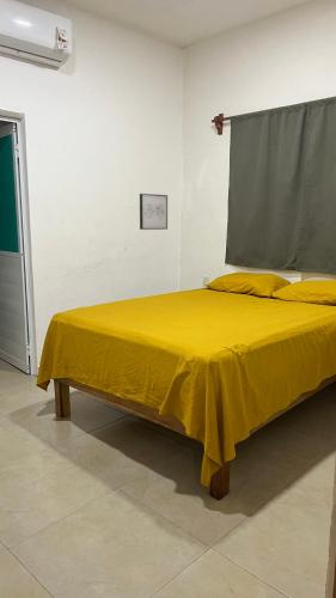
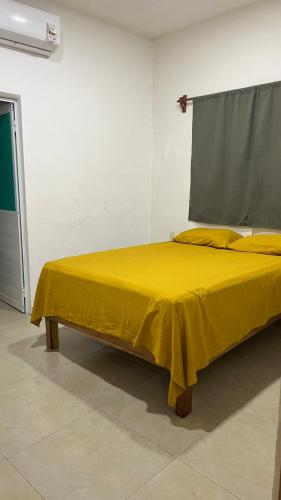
- wall art (153, 212)
